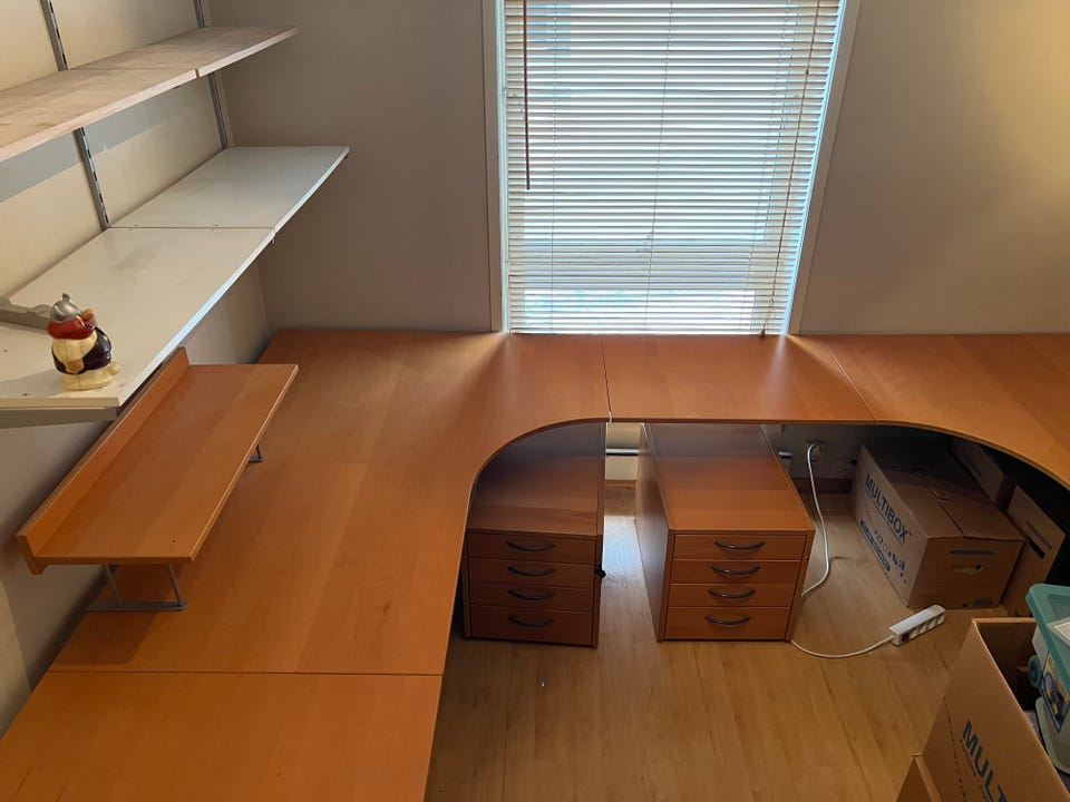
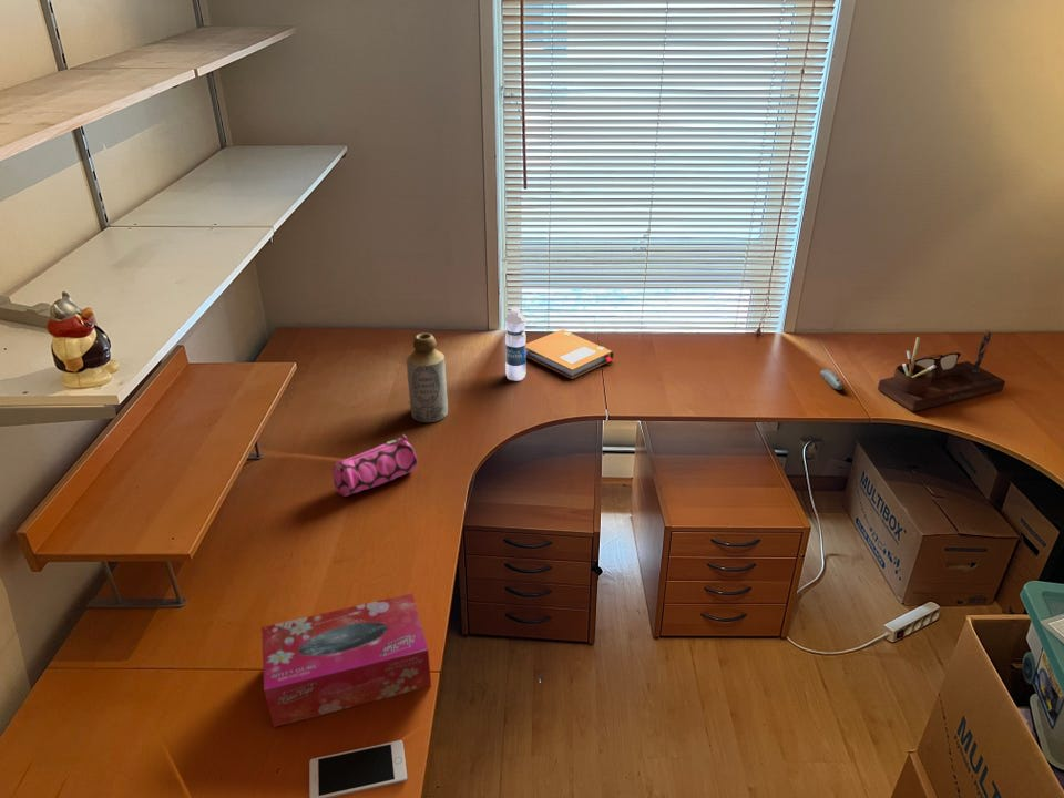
+ pencil case (374, 464)
+ notebook (569, 352)
+ computer mouse (831, 378)
+ water bottle (515, 344)
+ desk organizer (942, 365)
+ cell phone (358, 769)
+ bottle (427, 376)
+ tissue box (346, 656)
